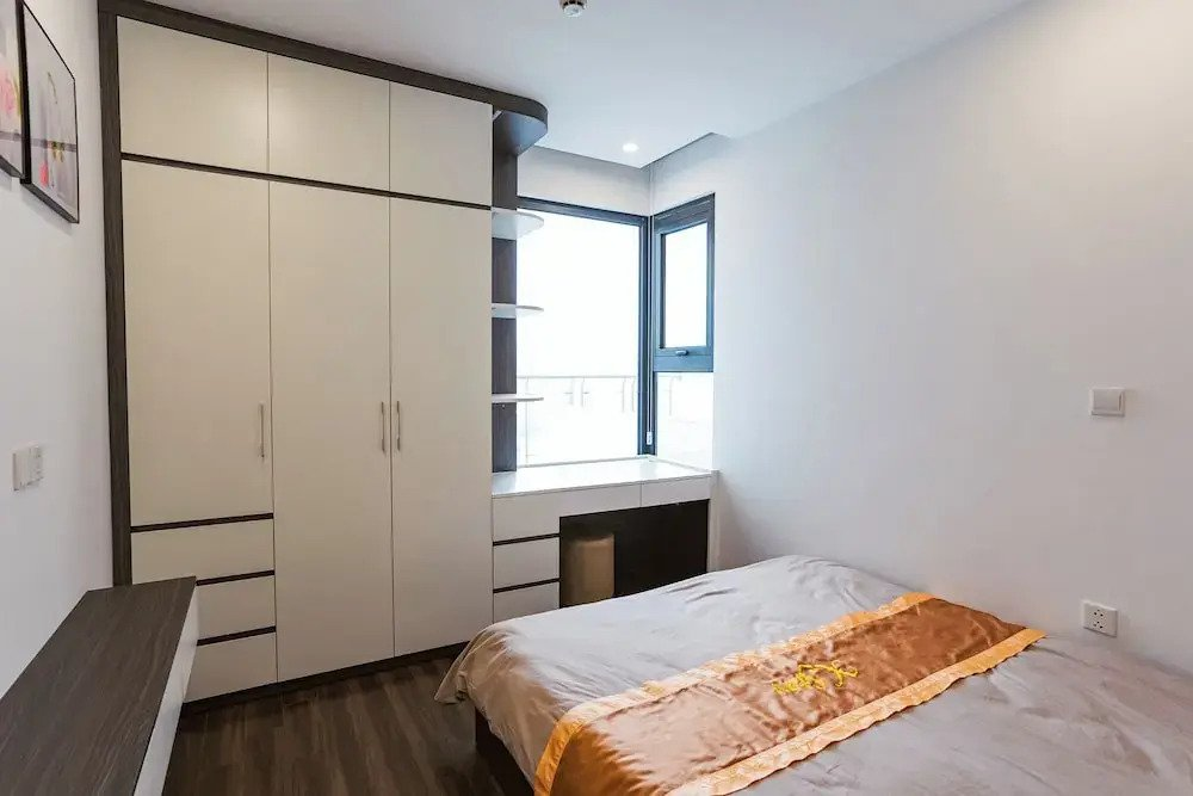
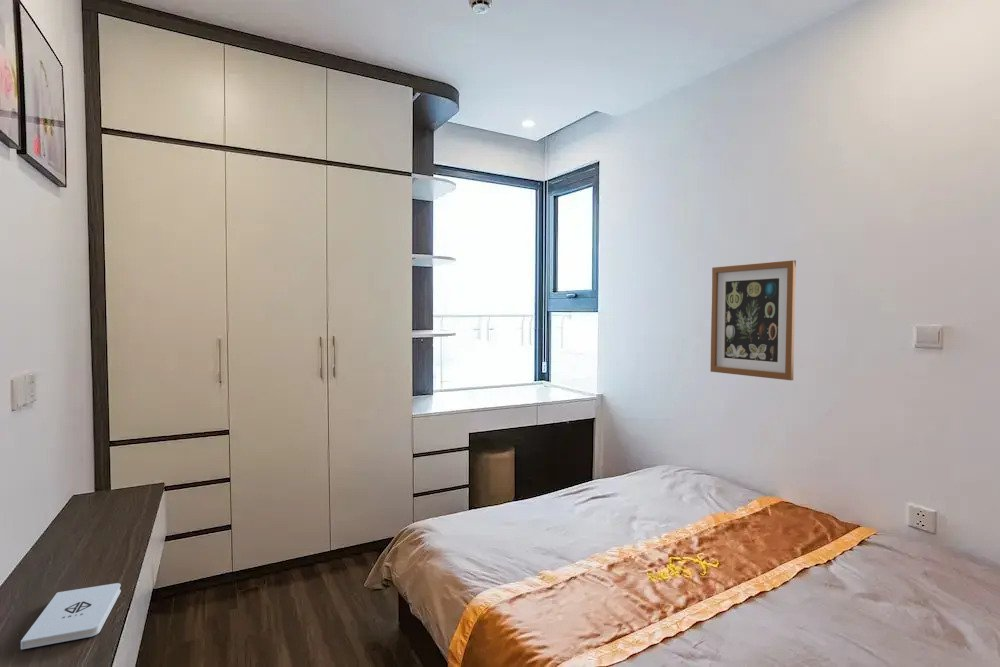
+ wall art (750, 320)
+ notepad (76, 612)
